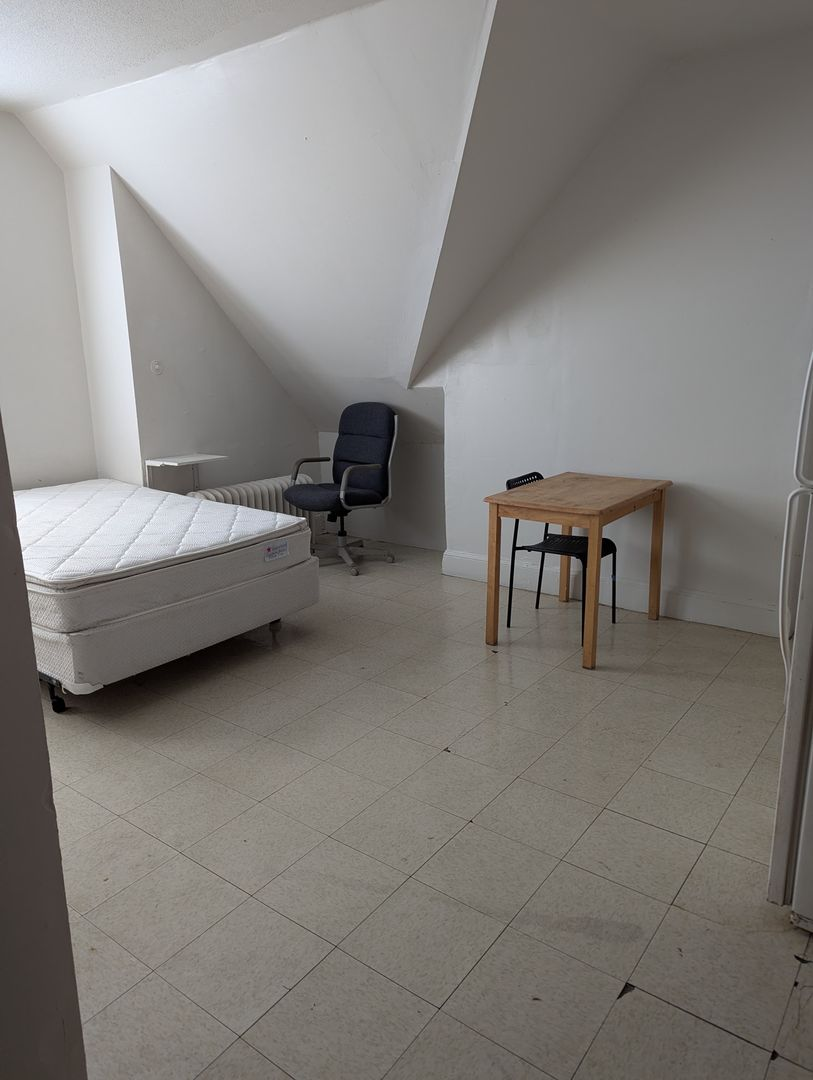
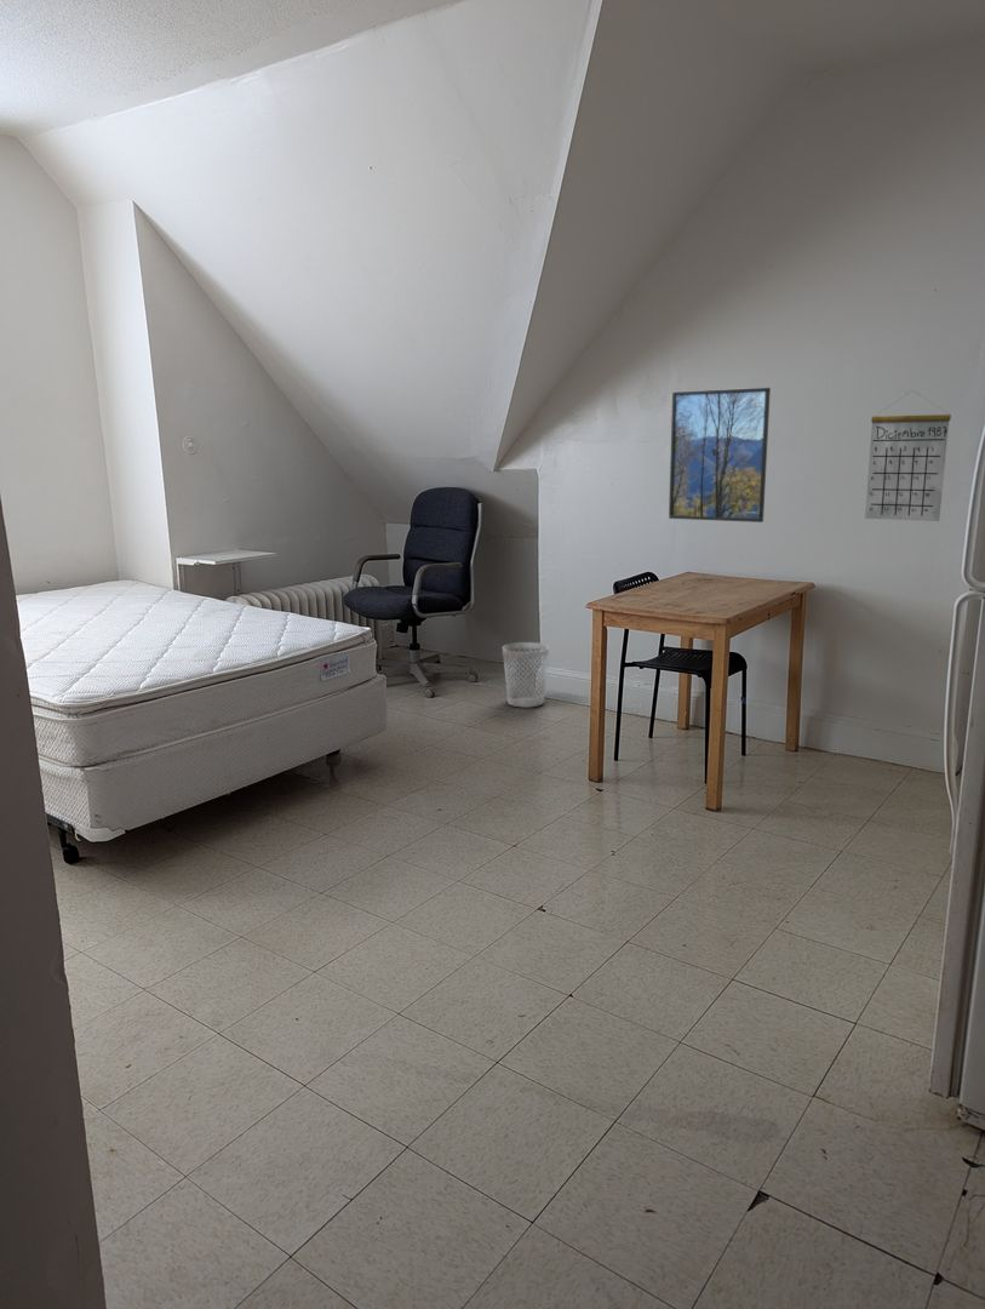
+ wastebasket (525, 675)
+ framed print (717, 456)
+ calendar (906, 456)
